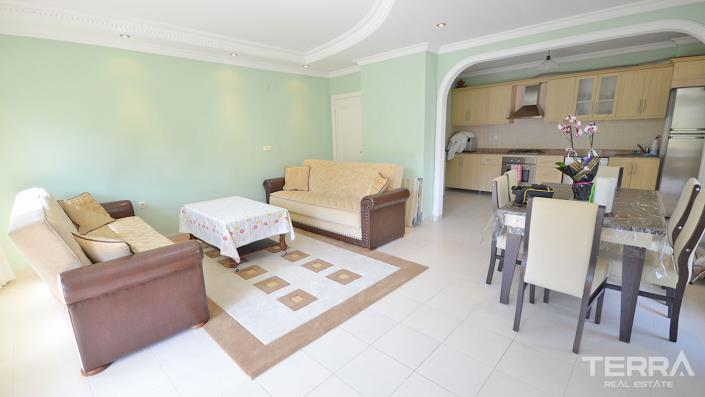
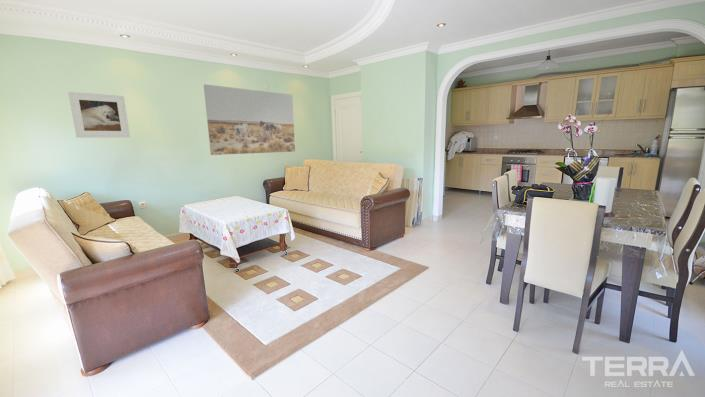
+ wall art (254, 122)
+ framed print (101, 116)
